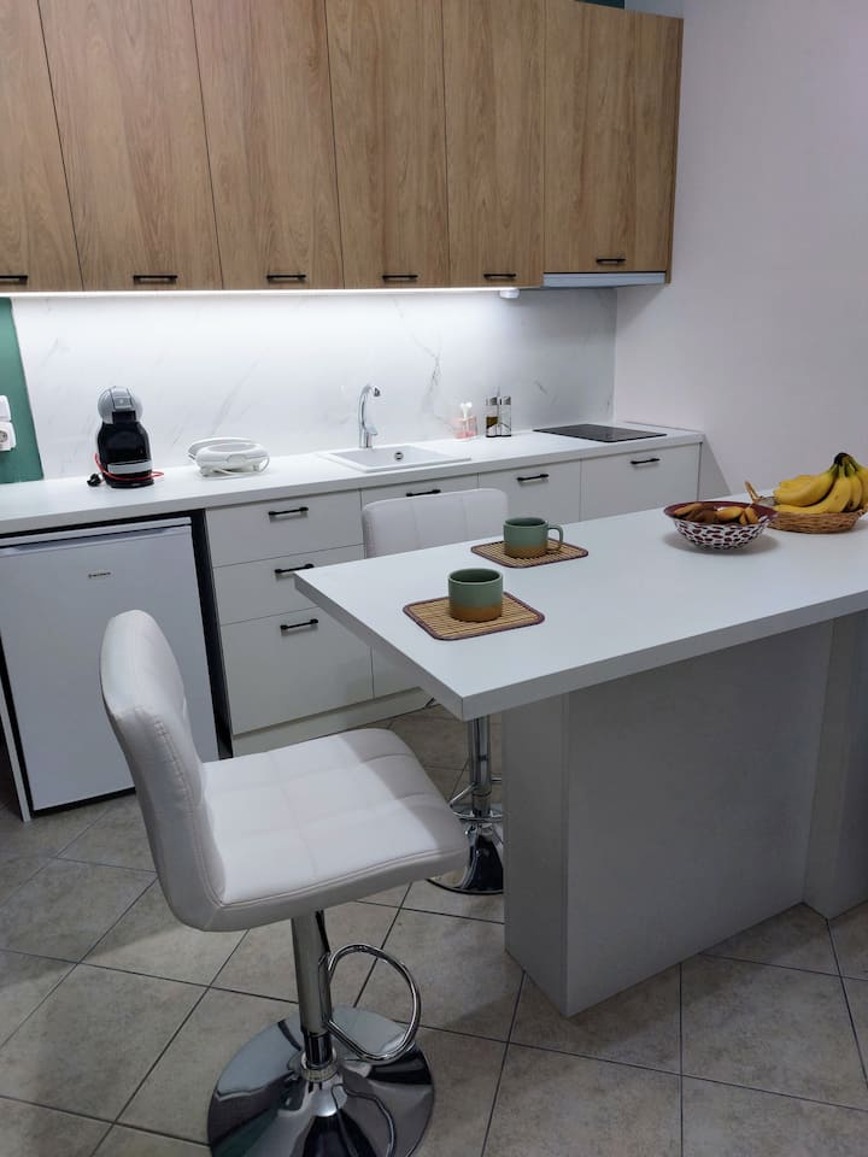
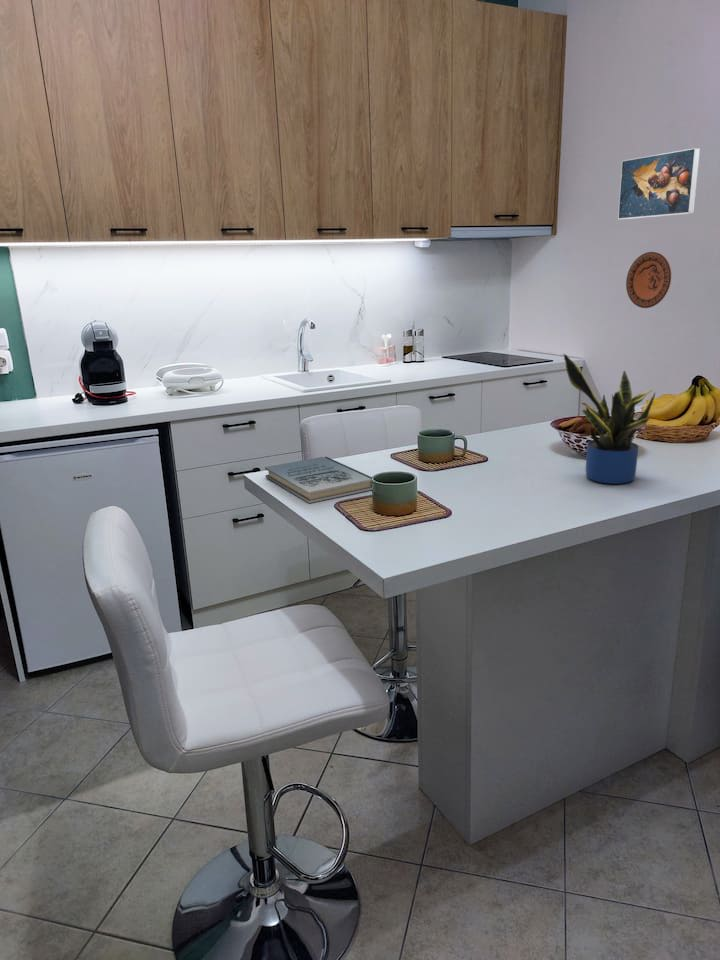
+ potted plant (606, 418)
+ decorative plate (648, 280)
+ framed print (656, 185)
+ book (319, 477)
